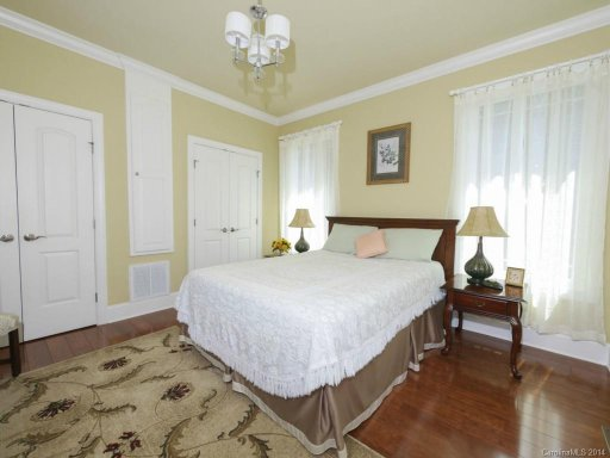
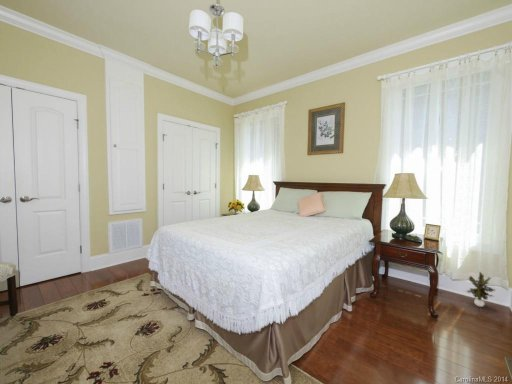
+ potted plant (480, 289)
